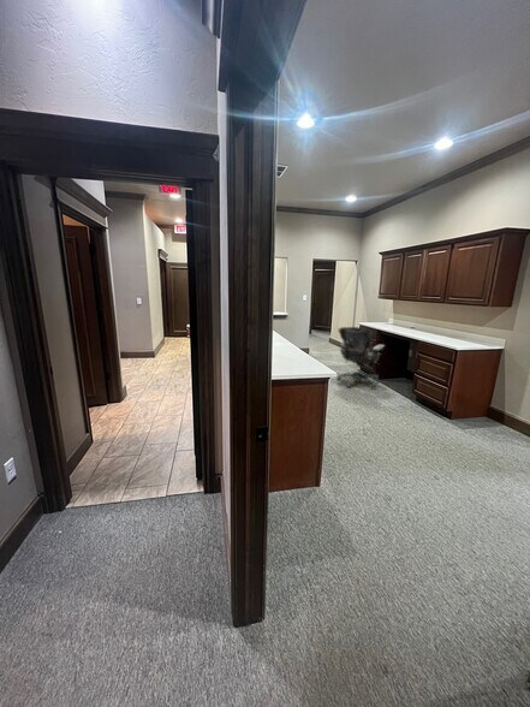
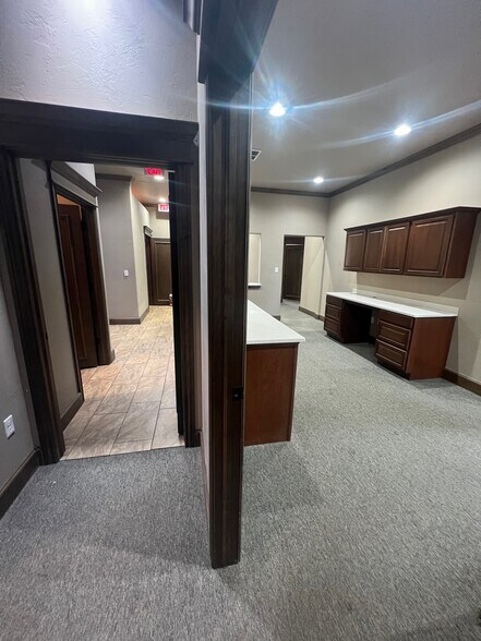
- office chair (359, 354)
